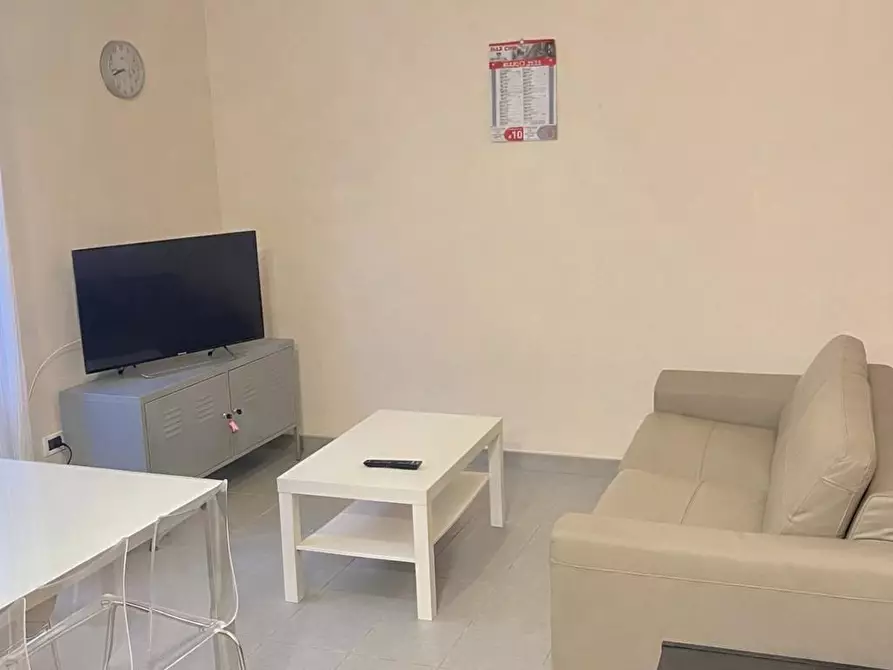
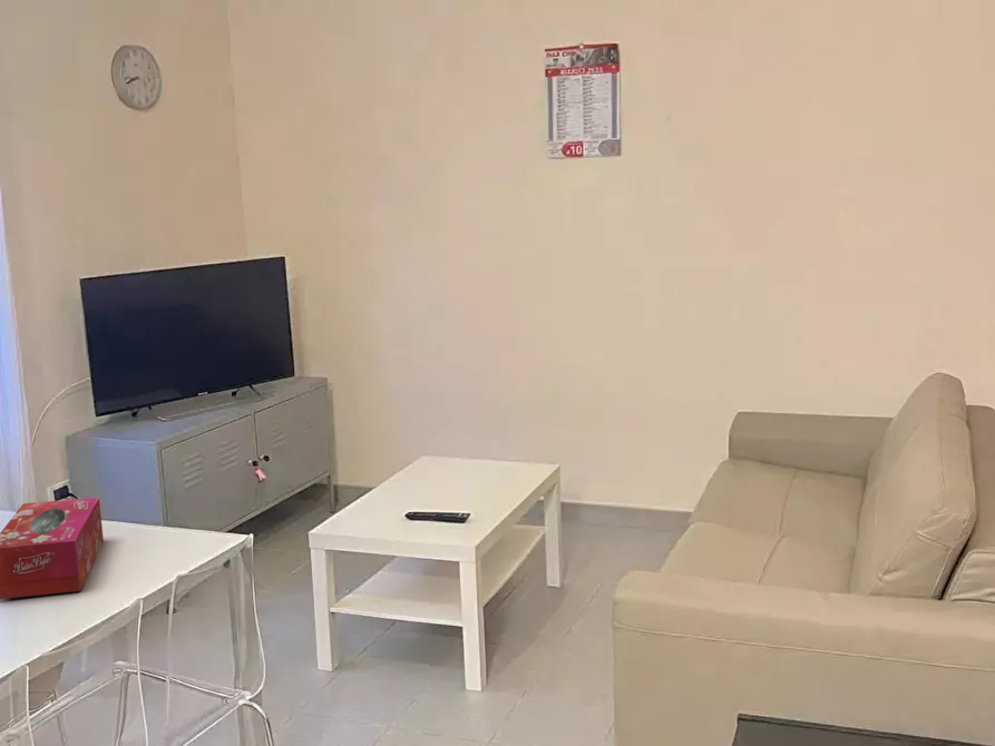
+ tissue box (50, 544)
